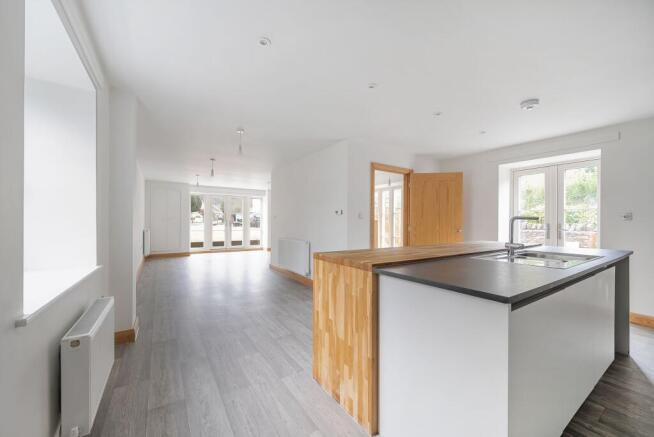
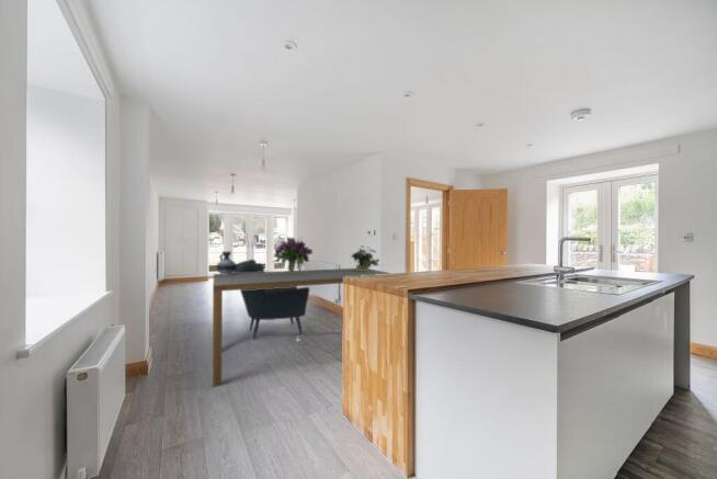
+ chair (269, 296)
+ ceramic jug (226, 262)
+ bouquet (292, 254)
+ dining table (298, 335)
+ potted plant (365, 258)
